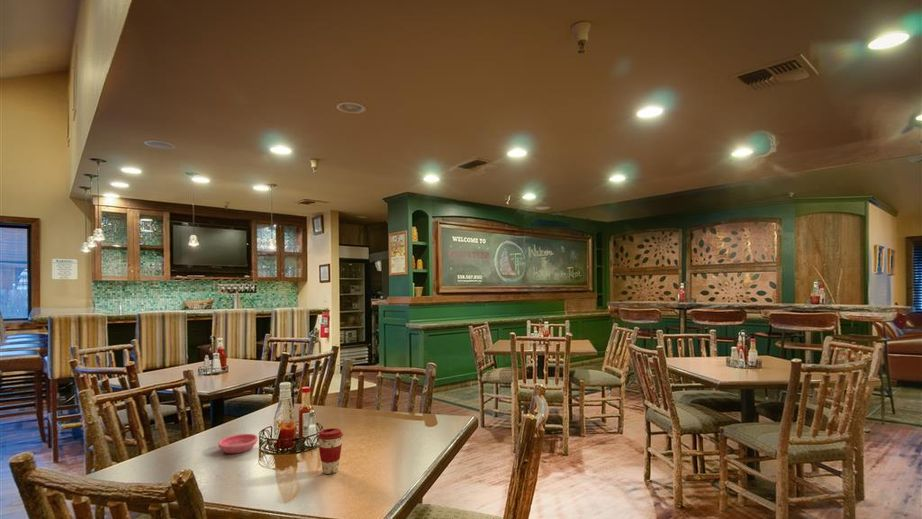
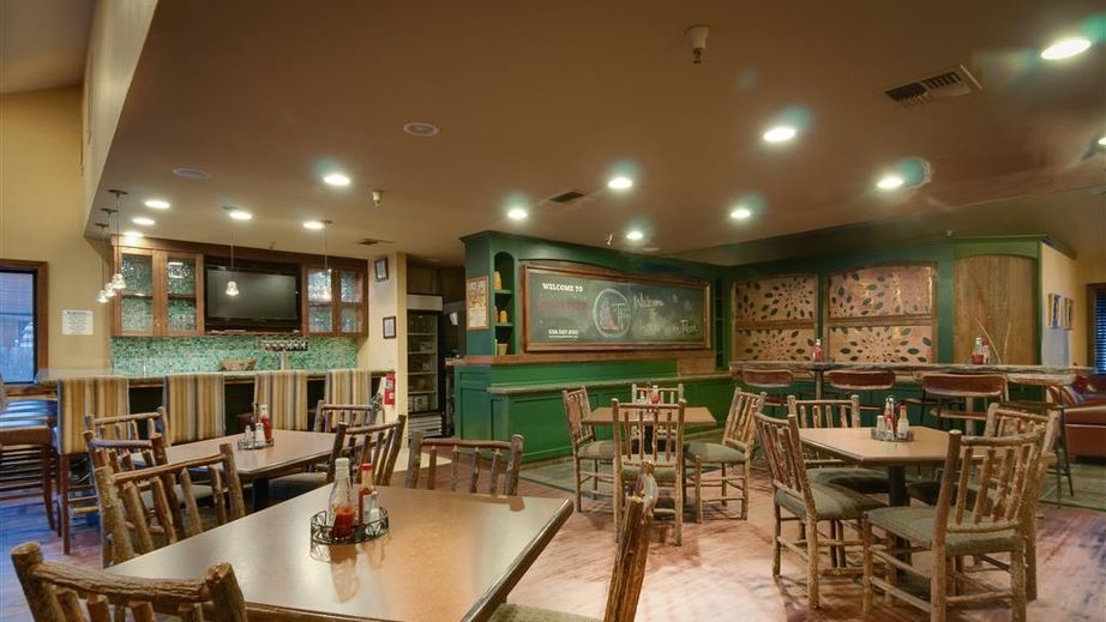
- coffee cup (330, 450)
- saucer (238, 444)
